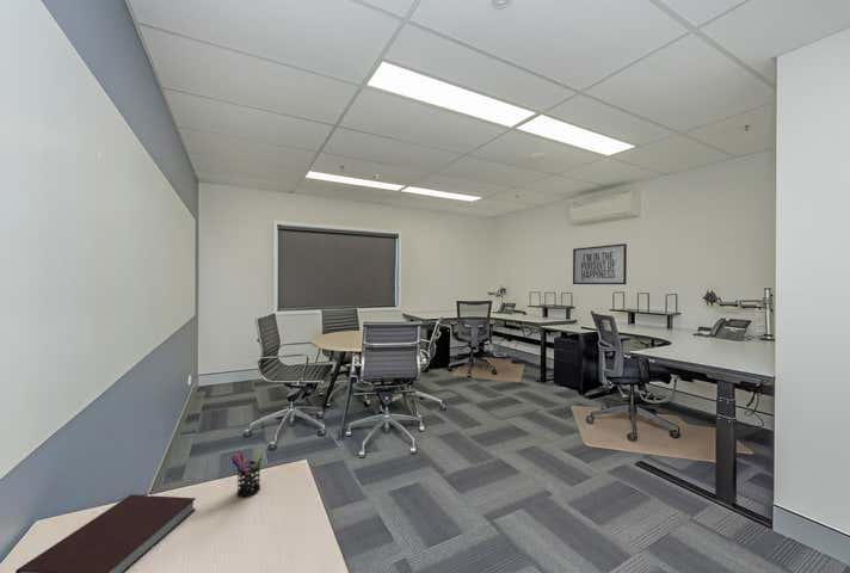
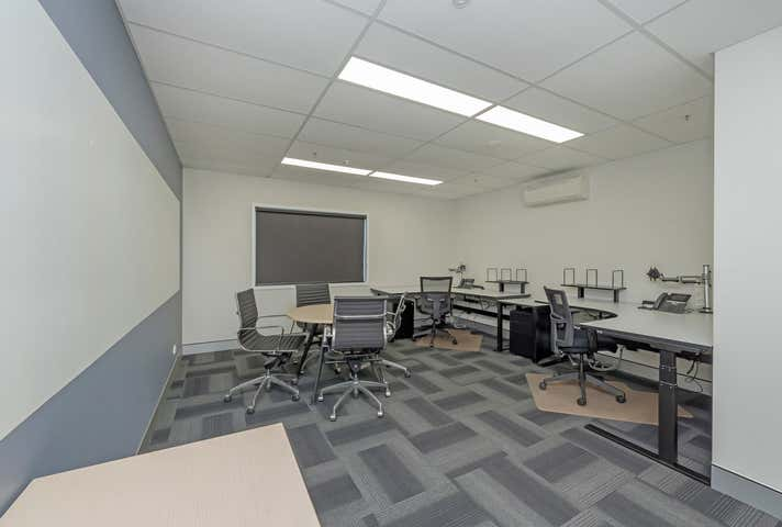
- mirror (597, 265)
- pen holder (250, 470)
- notebook (118, 535)
